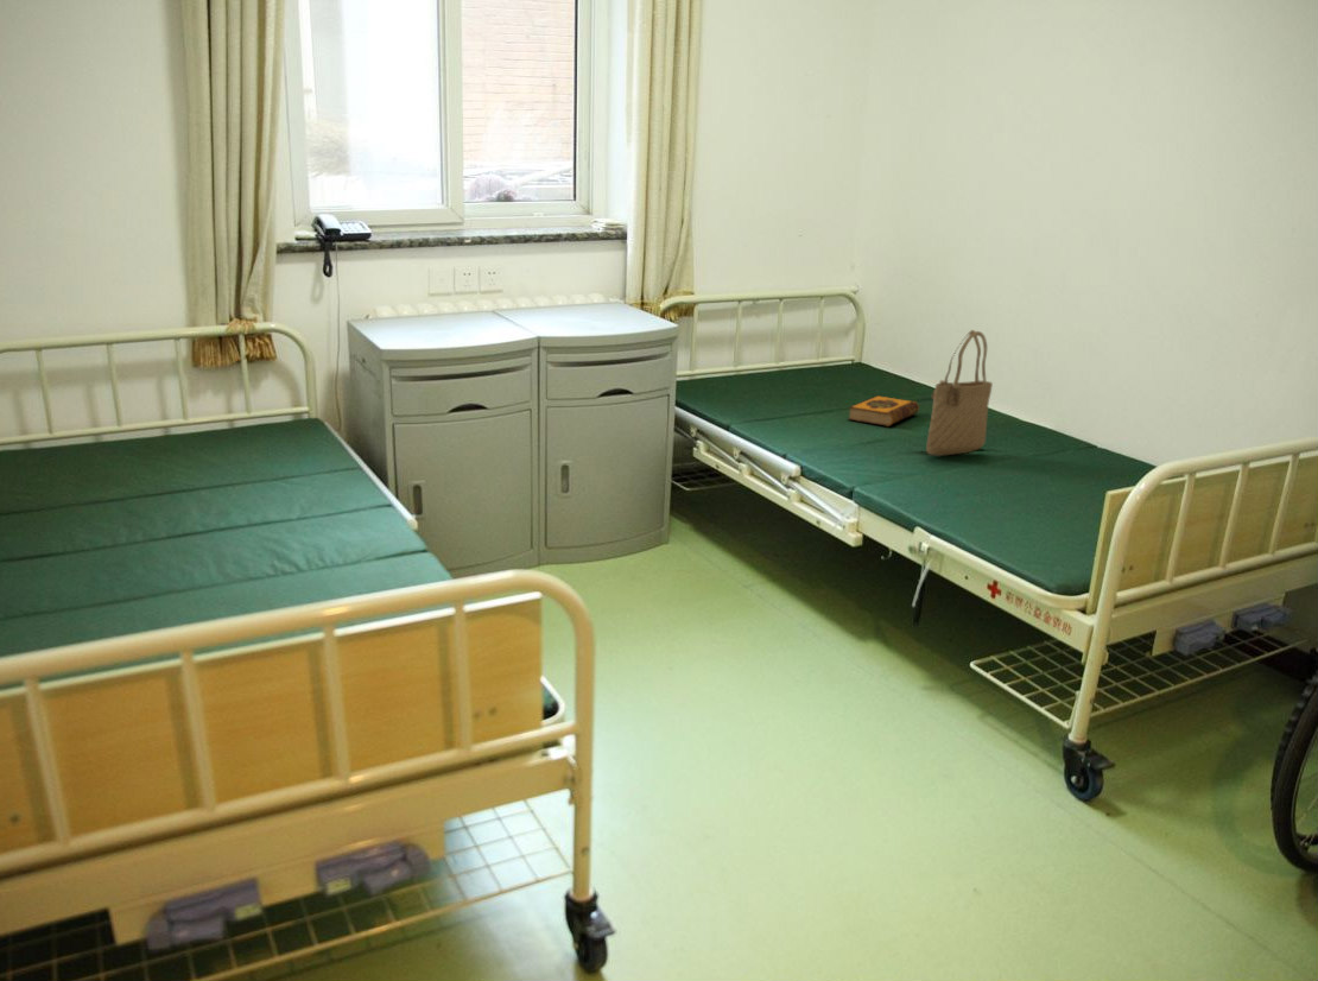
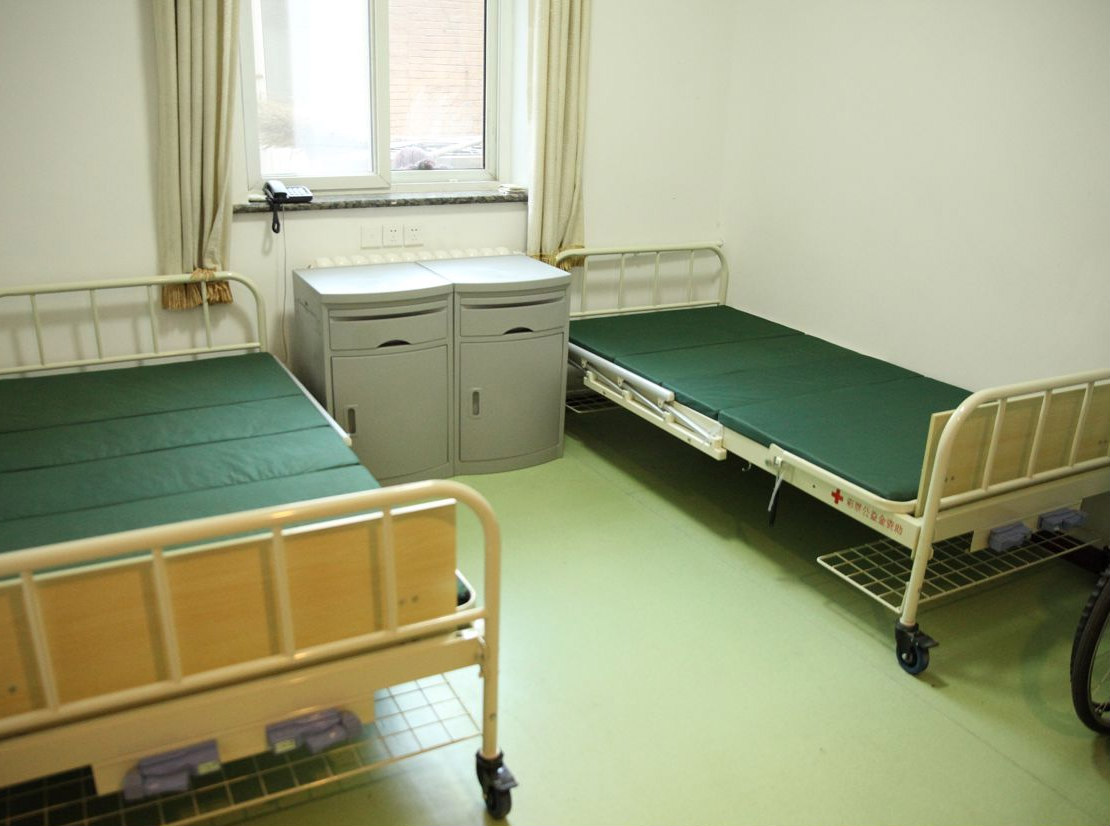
- tote bag (962, 392)
- hardback book (883, 410)
